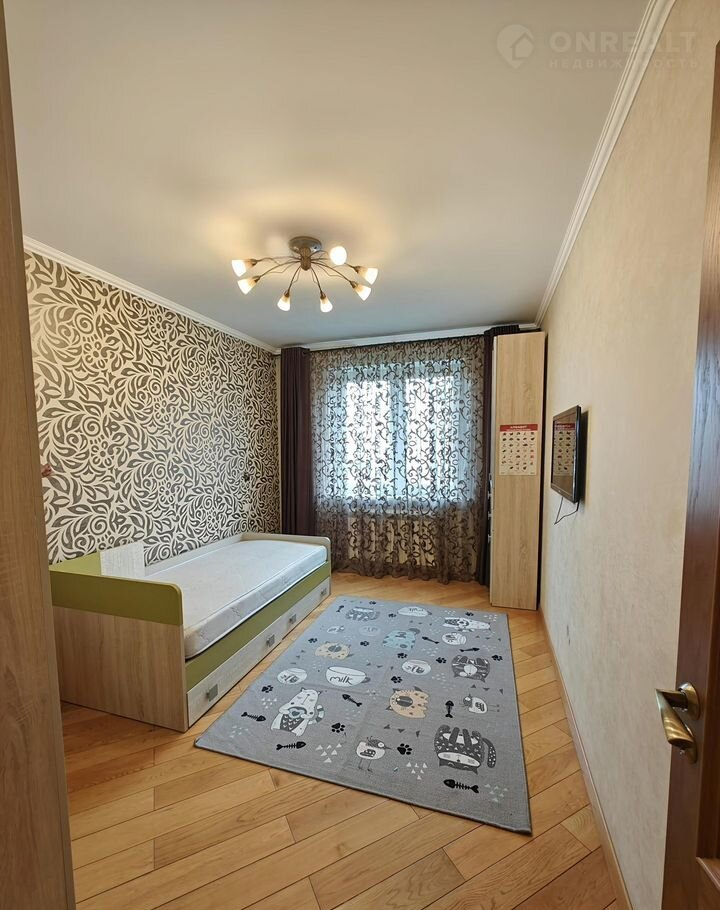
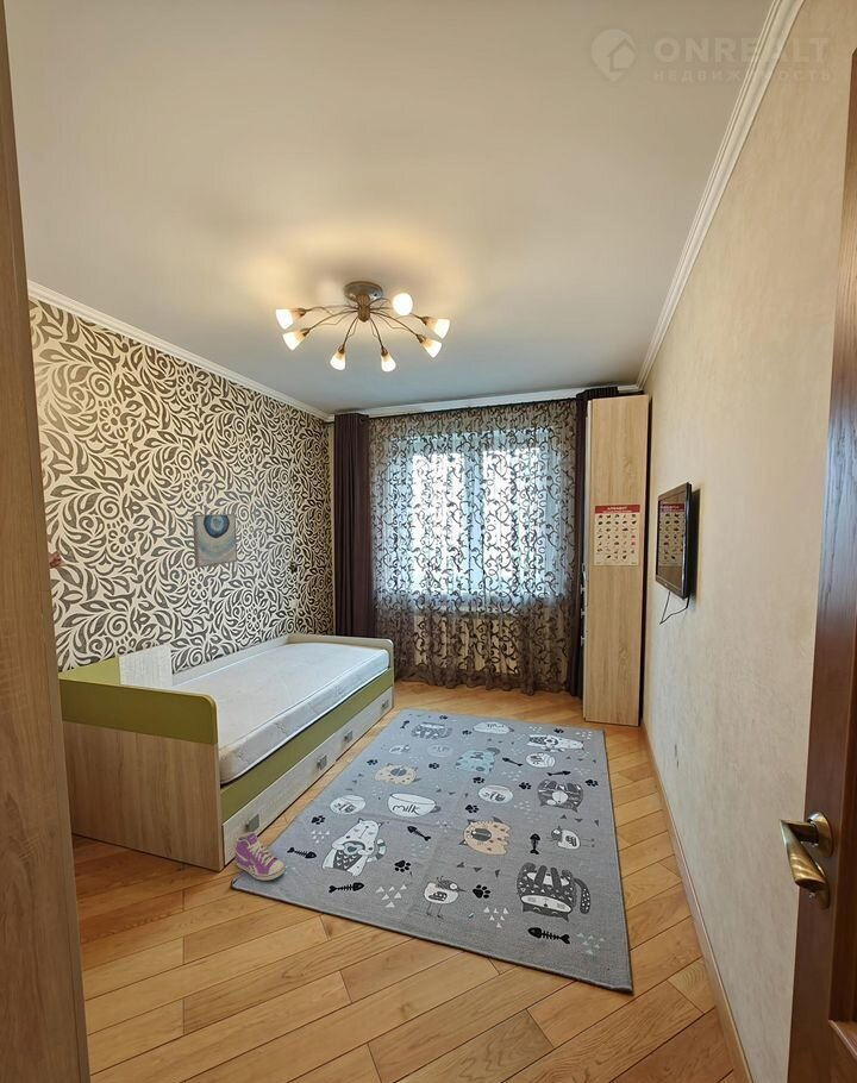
+ wall art (215, 539)
+ sneaker (257, 853)
